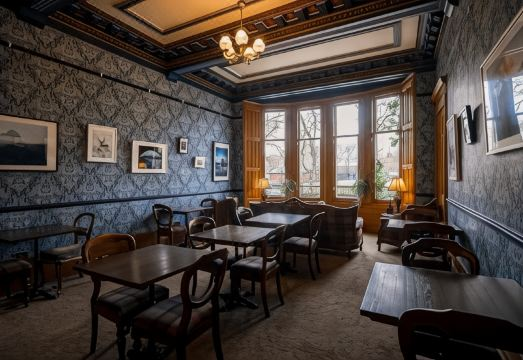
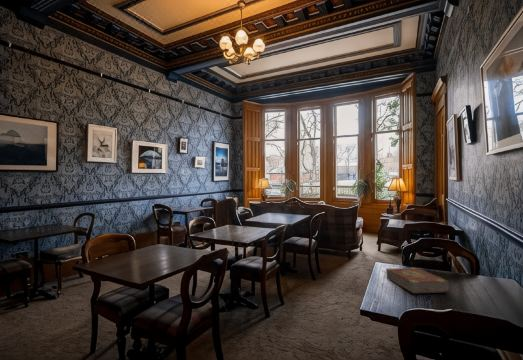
+ book (416, 272)
